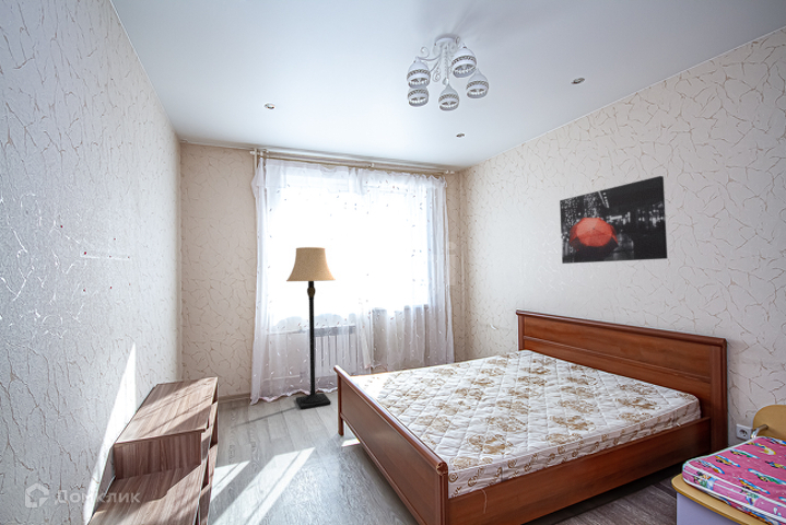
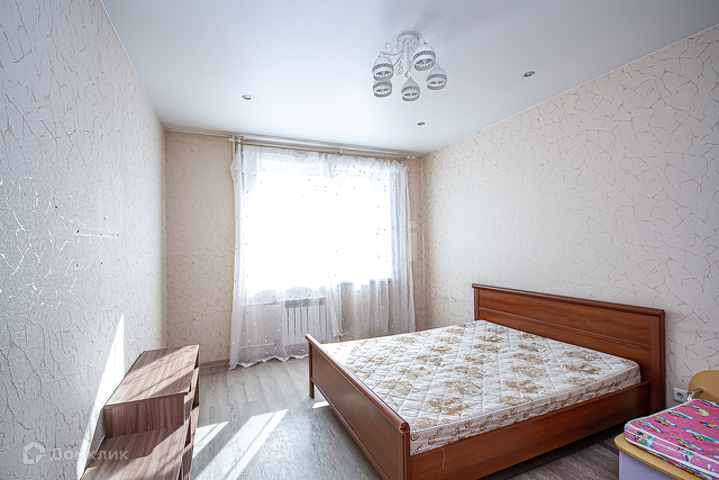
- wall art (606, 225)
- lamp (312, 324)
